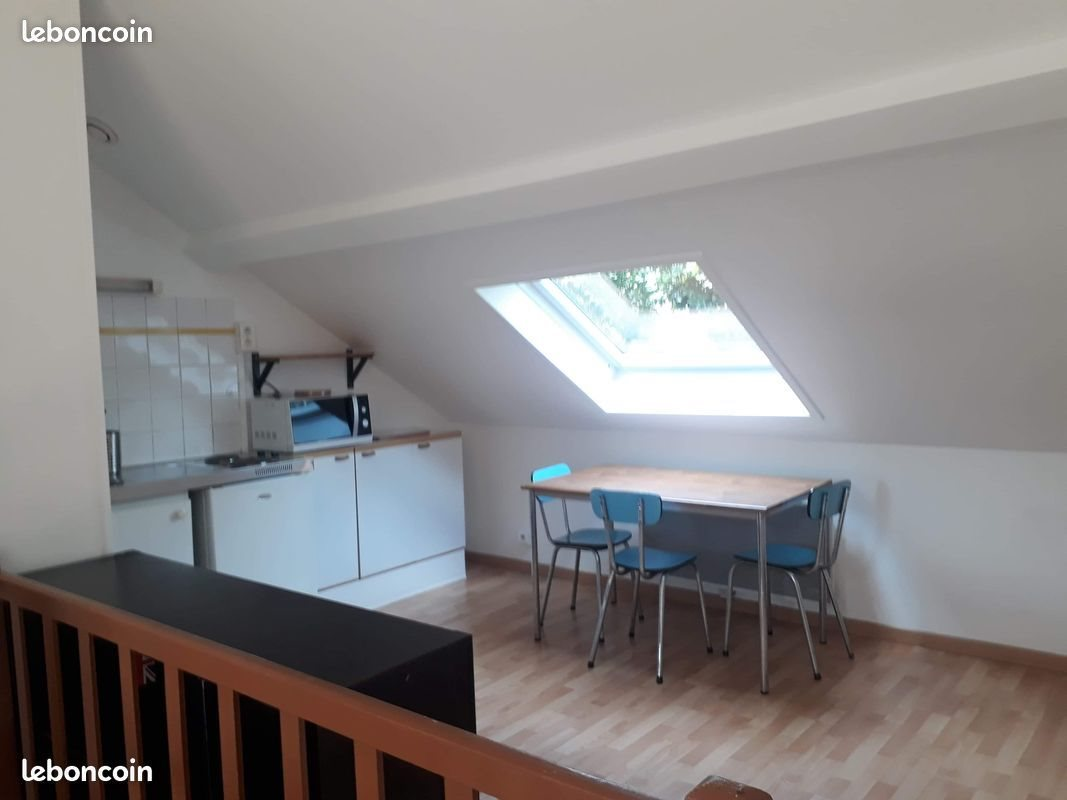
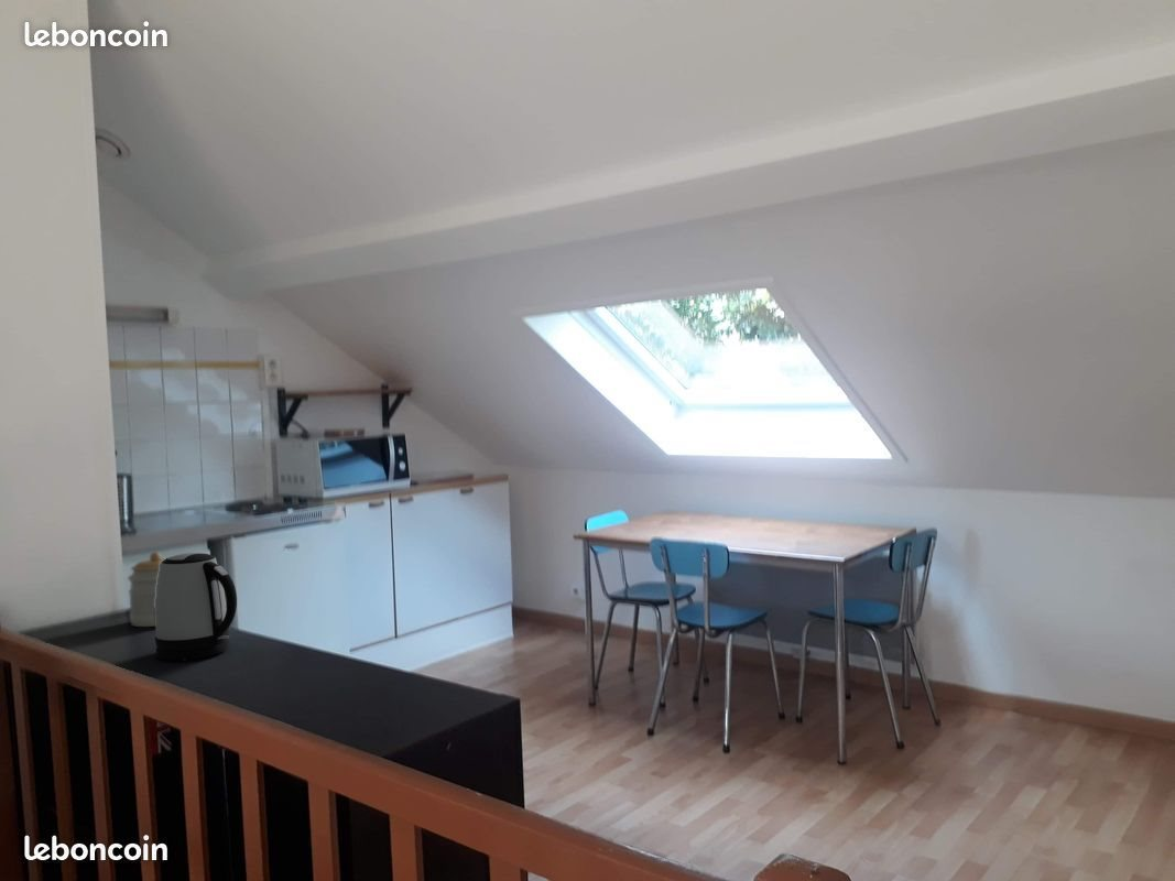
+ jar (155, 586)
+ kettle (198, 602)
